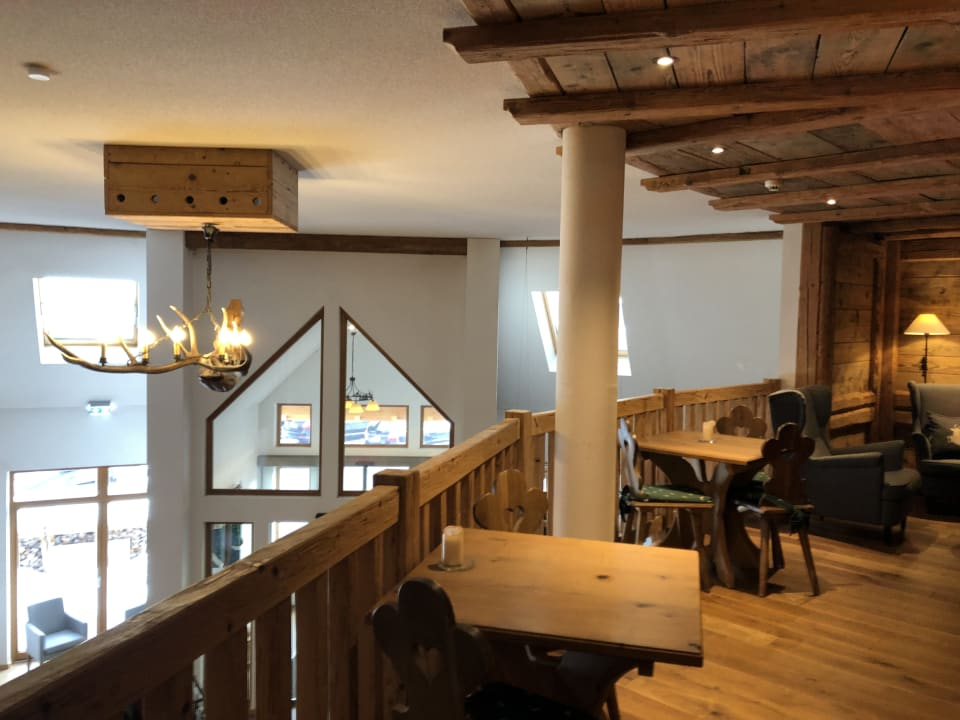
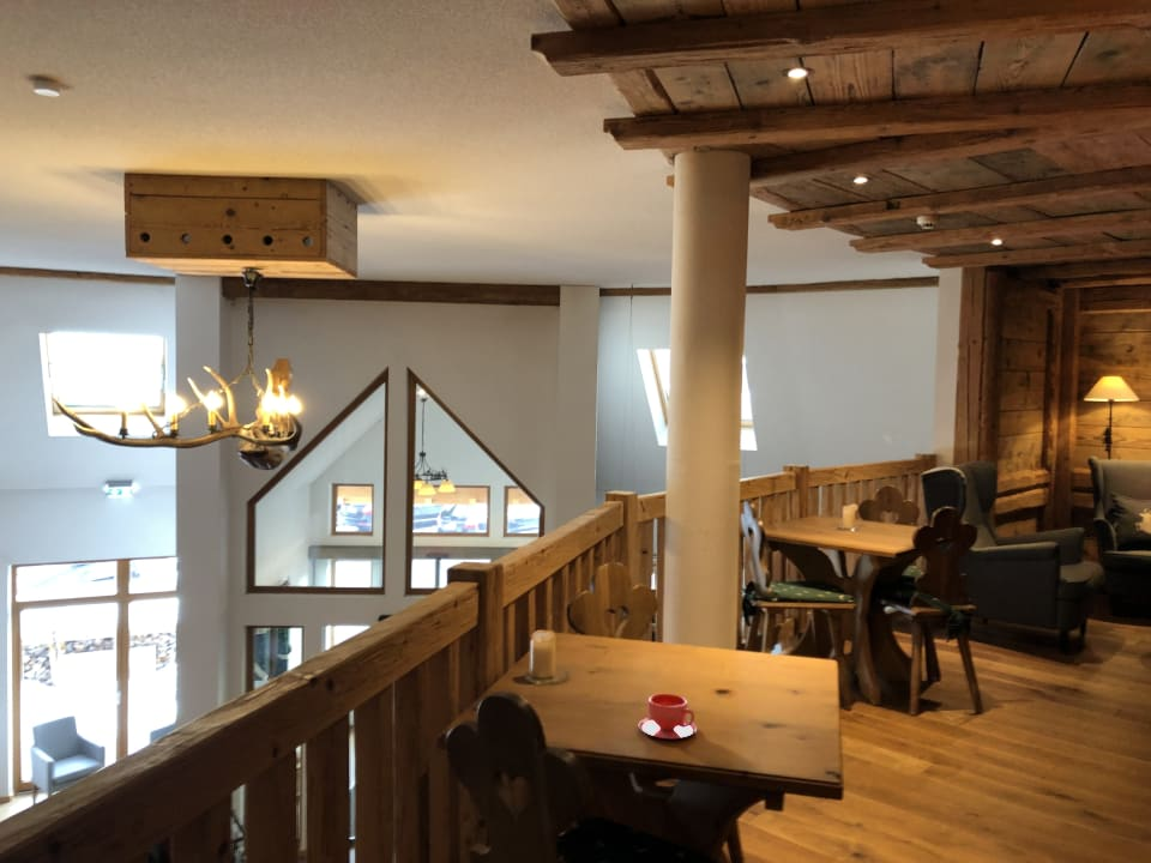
+ teacup (668, 714)
